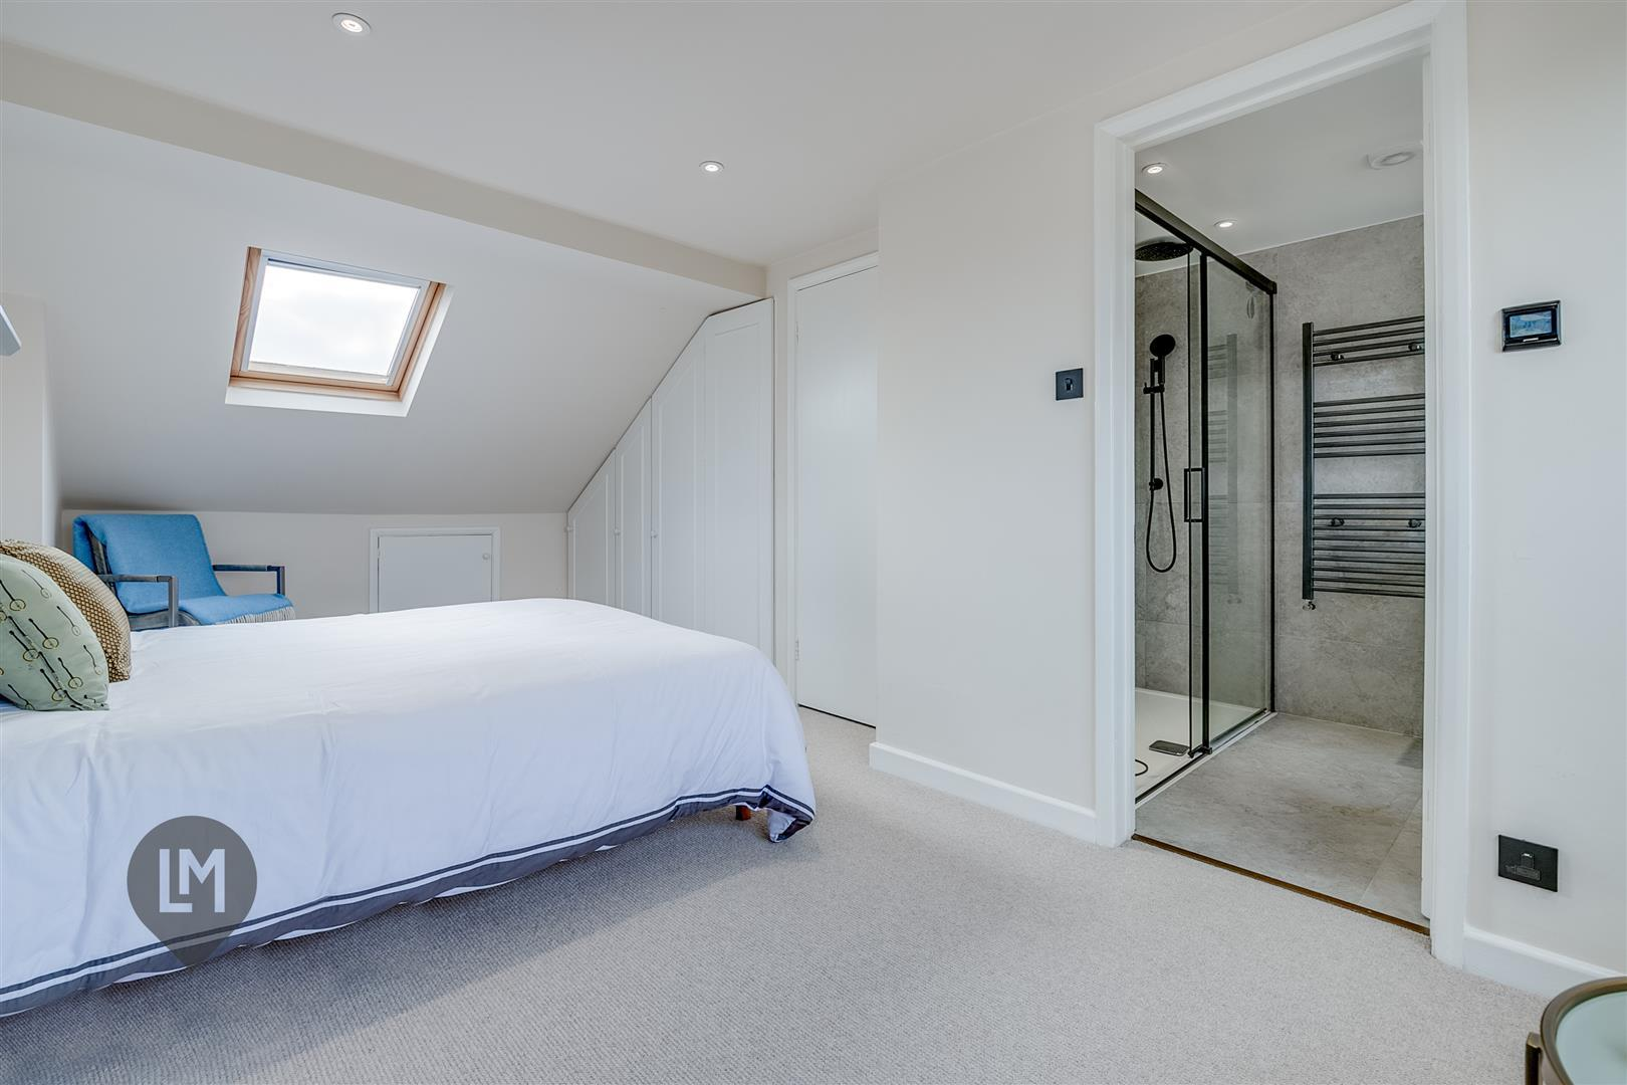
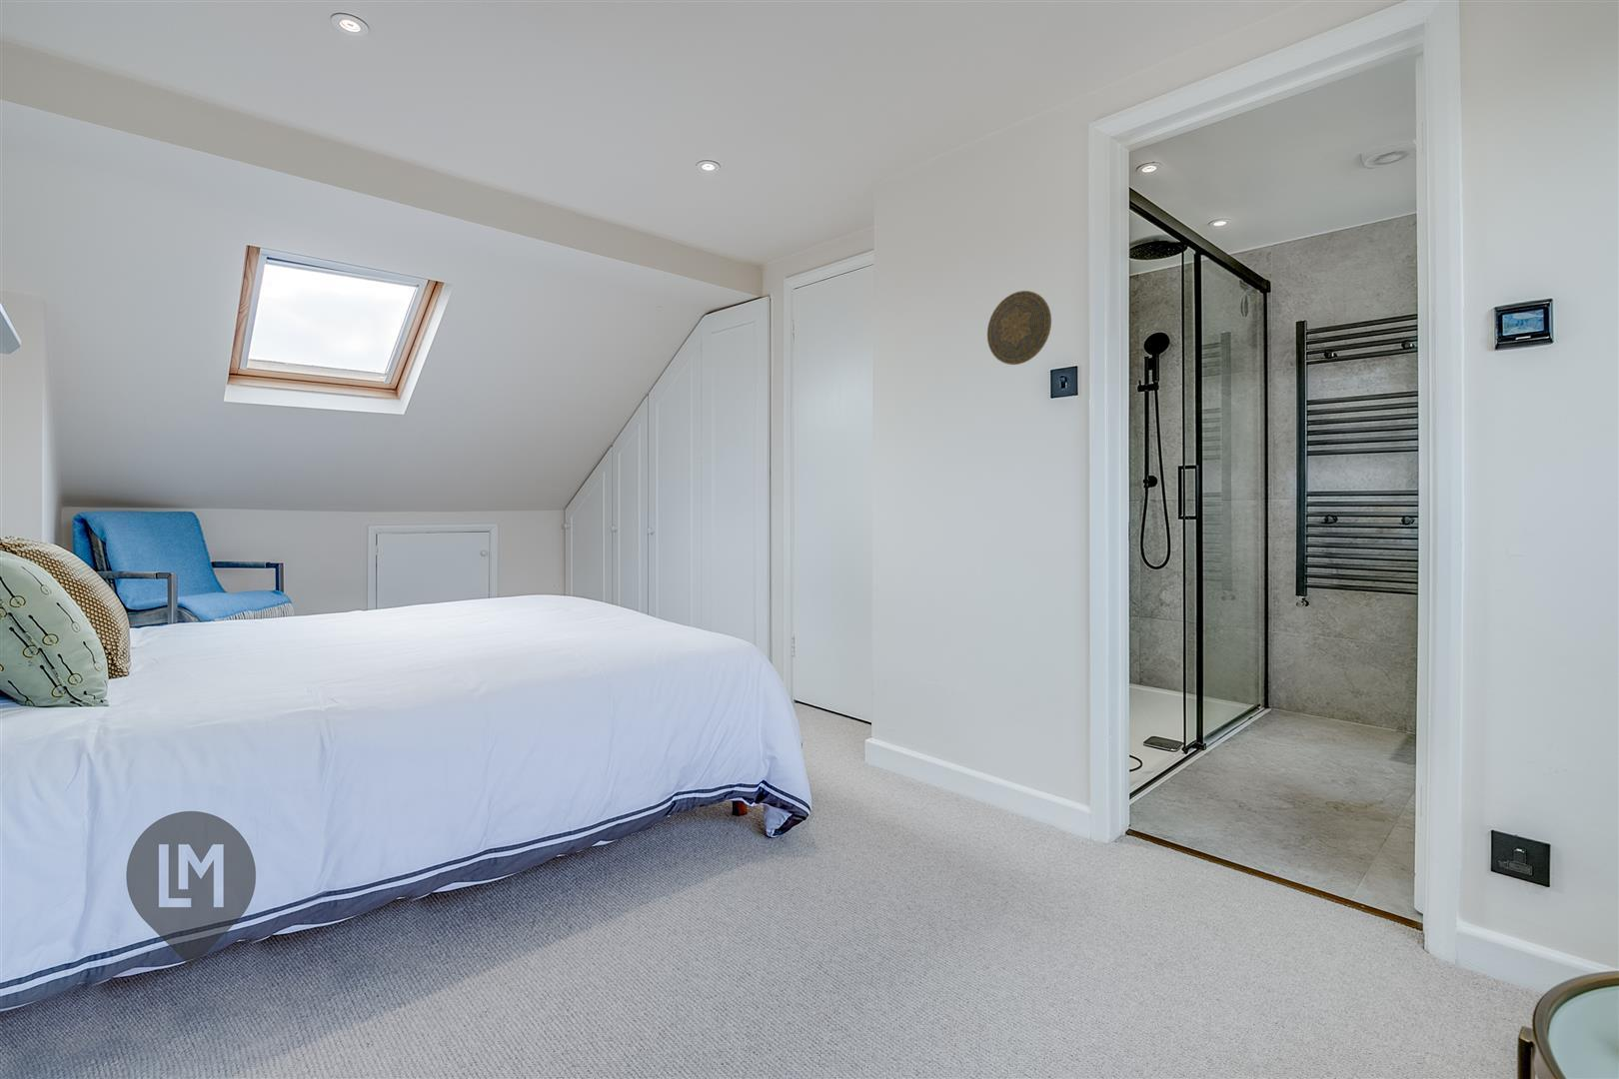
+ decorative plate (1017, 326)
